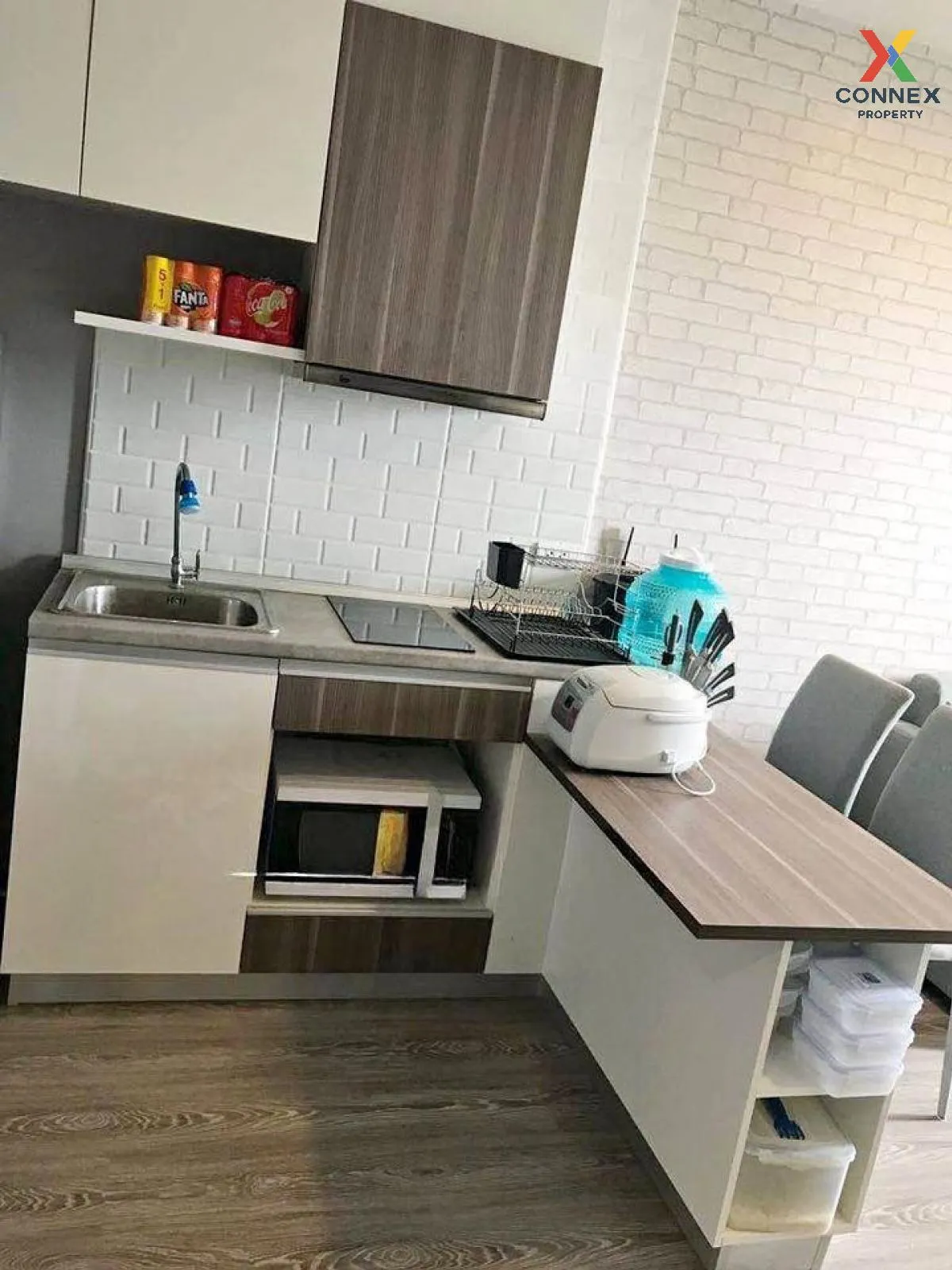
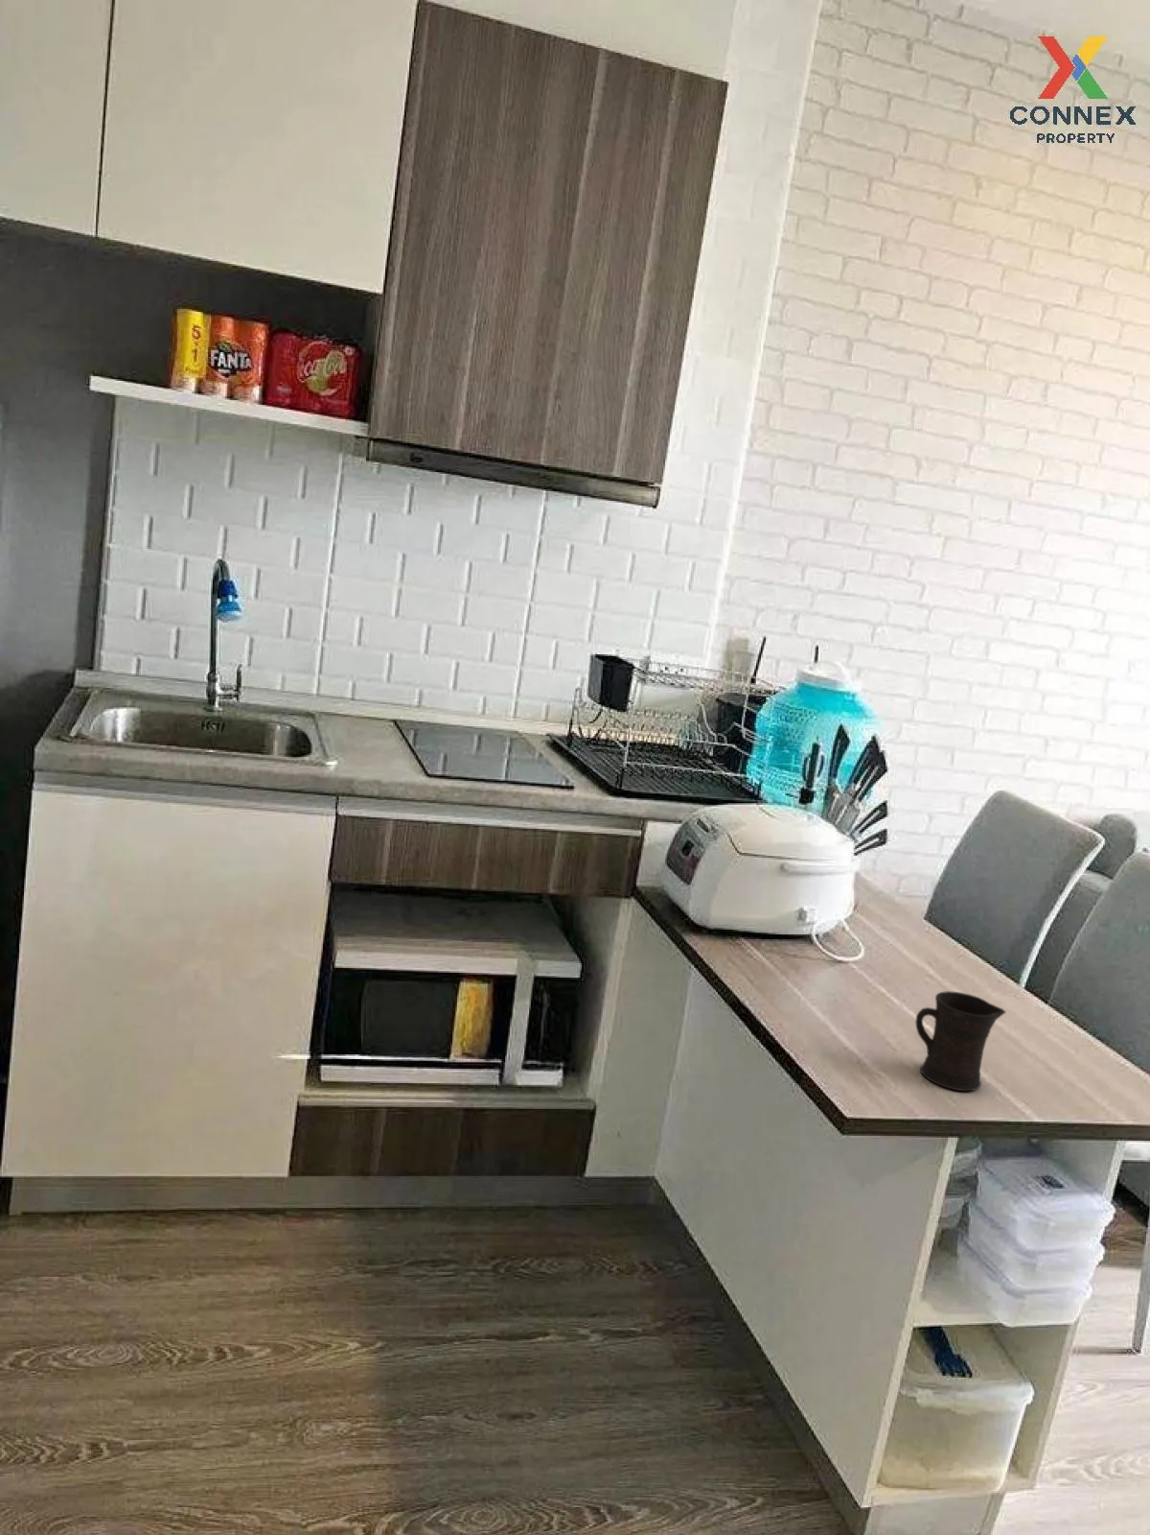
+ mug (954, 1039)
